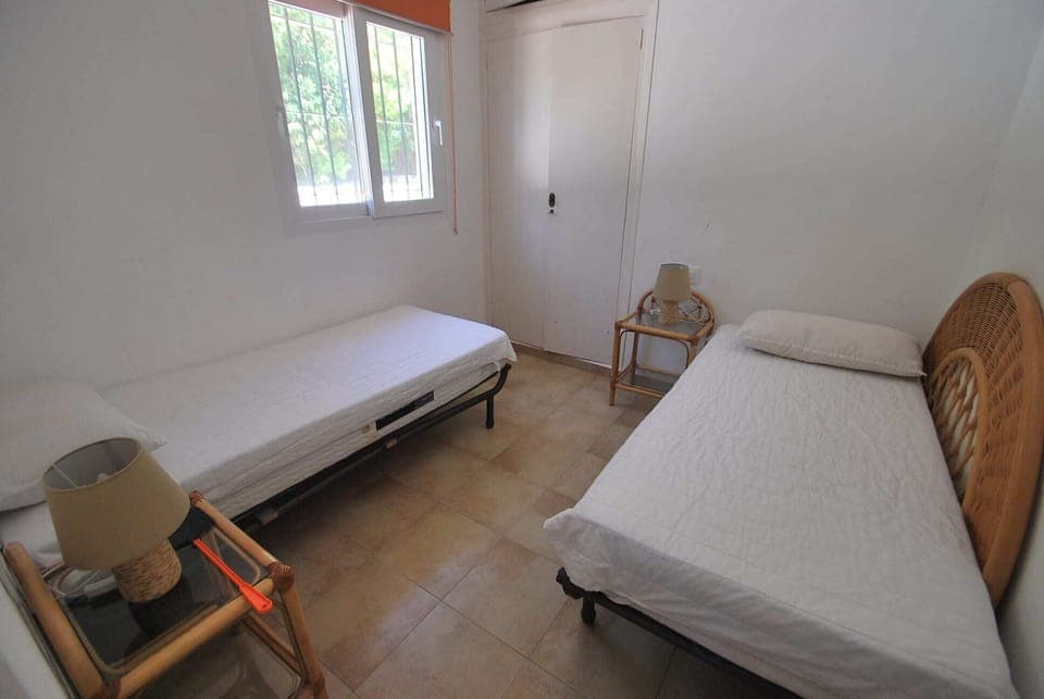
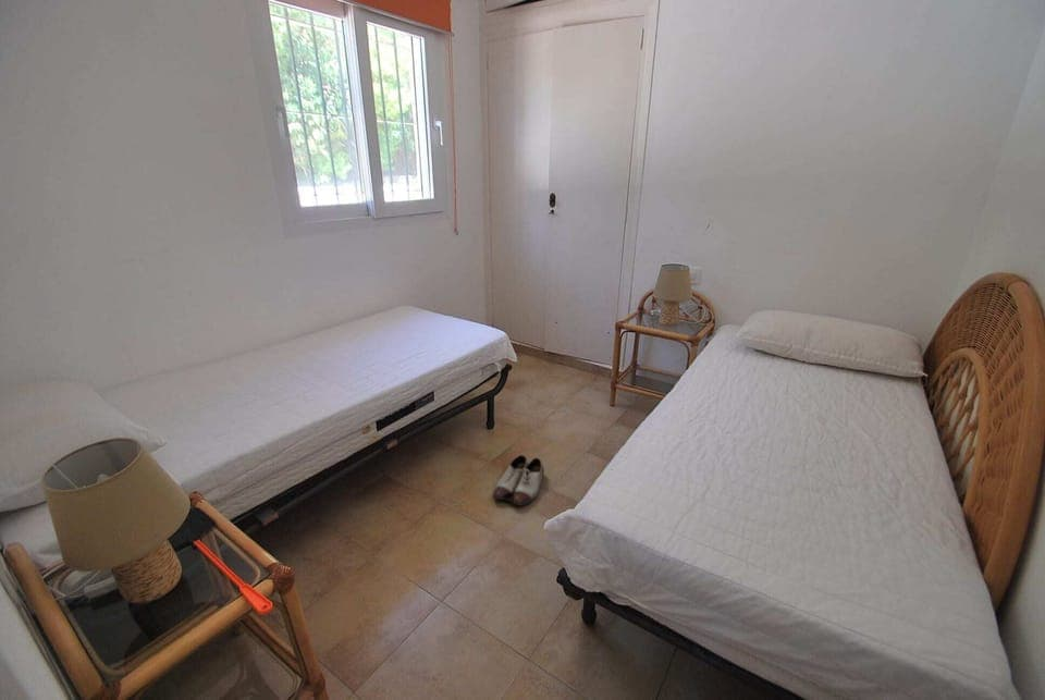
+ shoe (519, 479)
